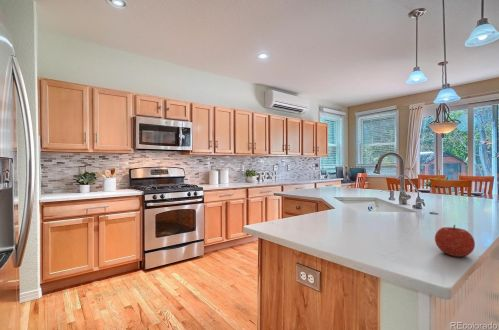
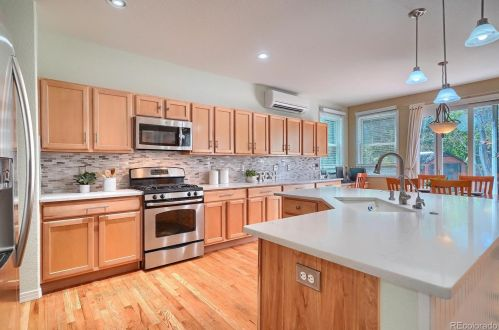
- fruit (454, 239)
